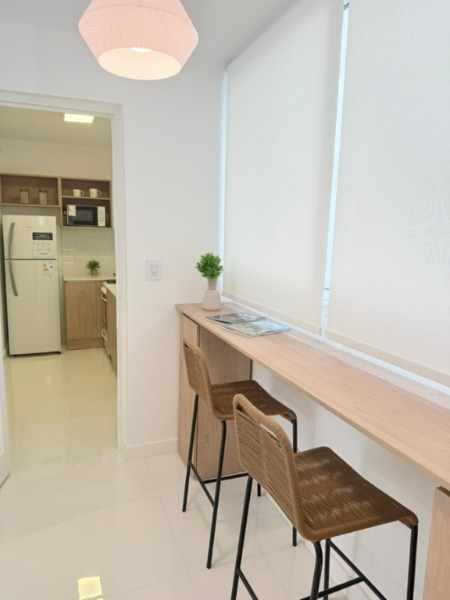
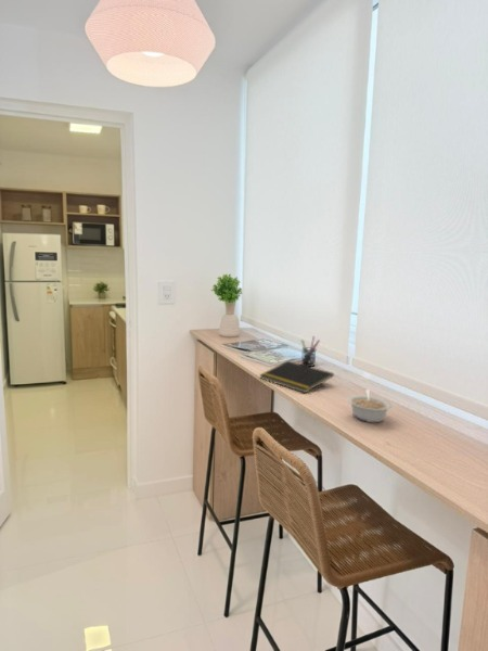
+ pen holder (308, 350)
+ legume (368, 407)
+ notepad (295, 375)
